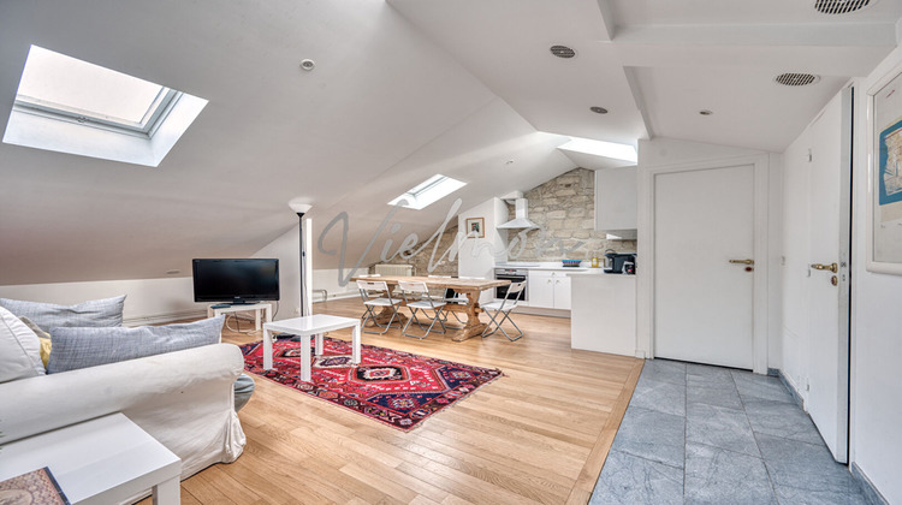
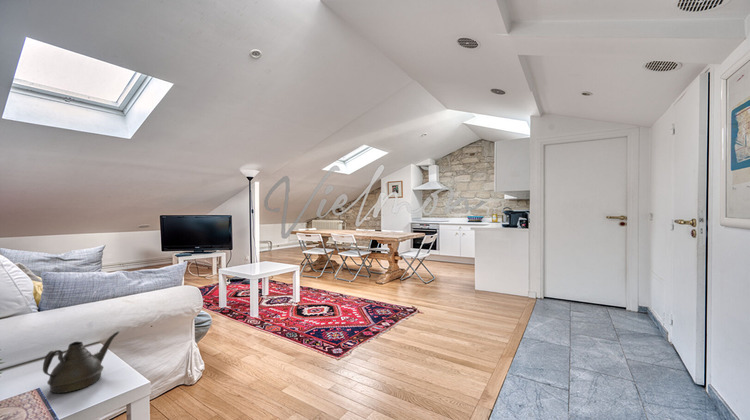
+ teapot (86, 359)
